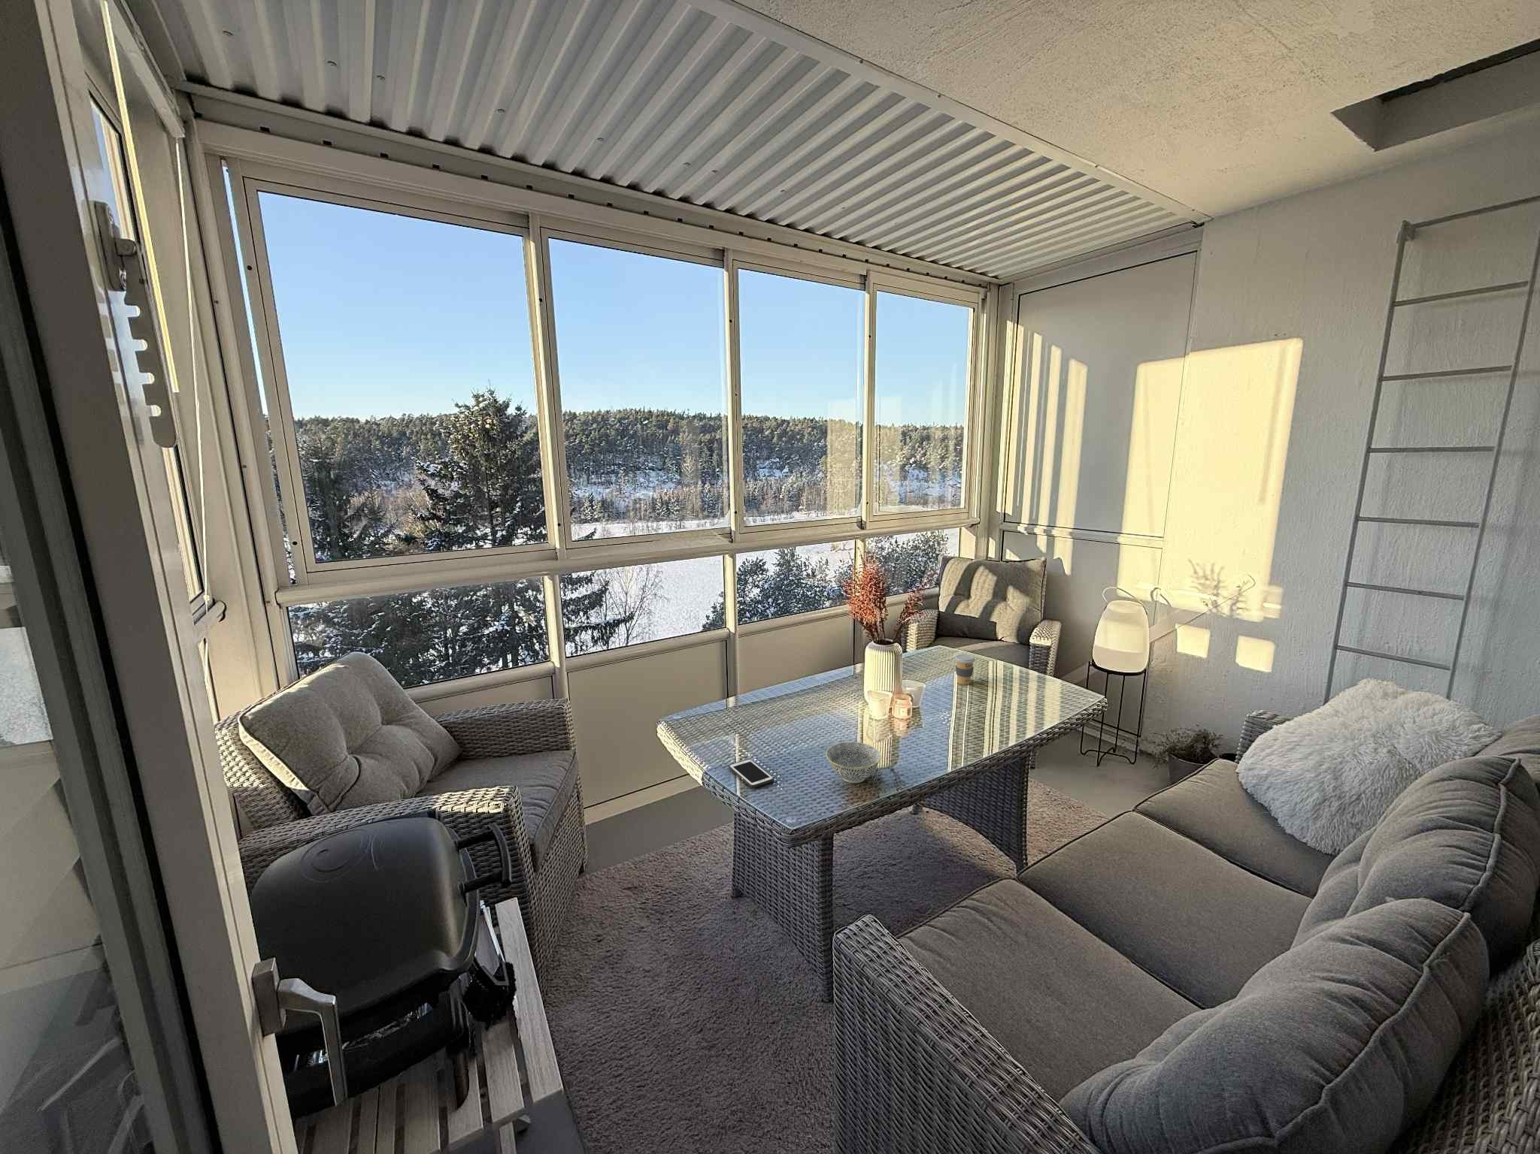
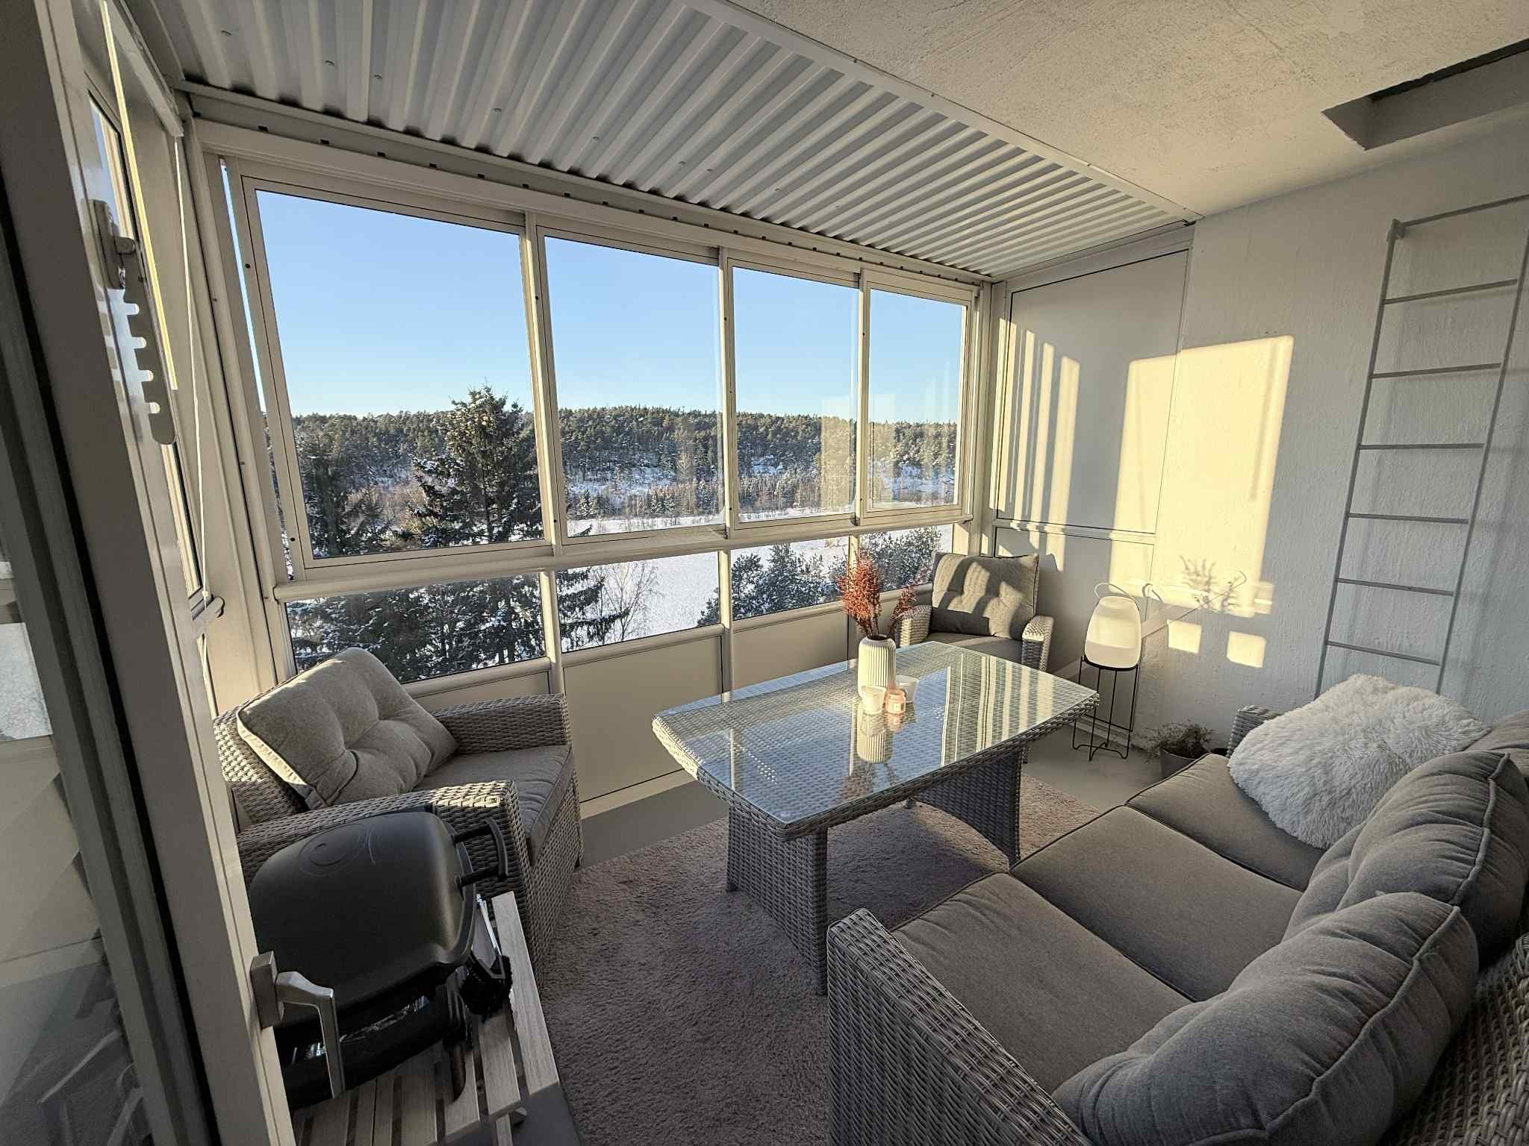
- bowl (852, 766)
- cell phone (751, 772)
- coffee cup (964, 669)
